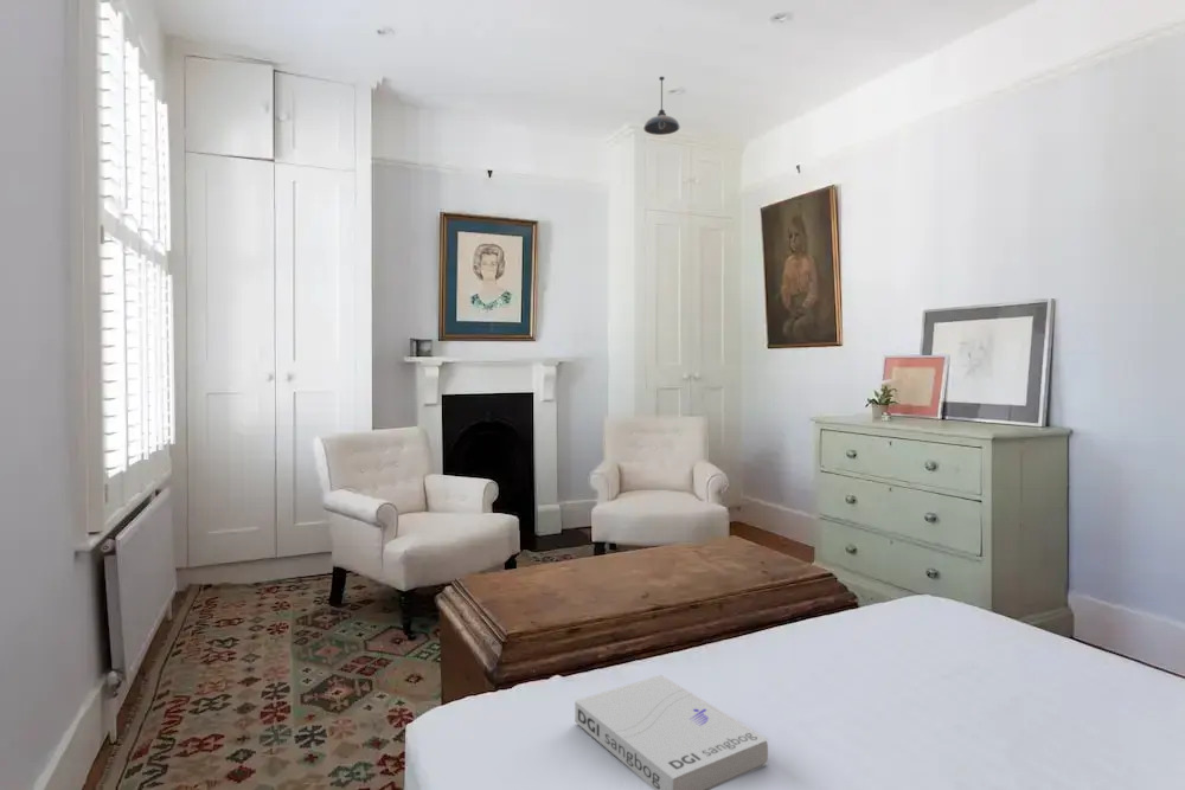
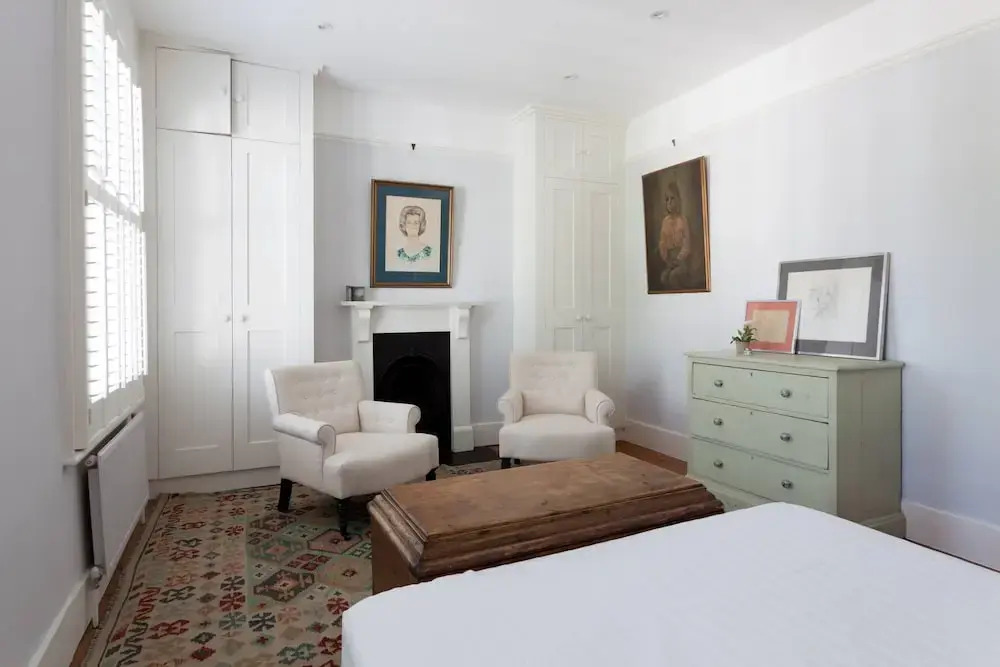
- pendant light (661, 103)
- book (666, 730)
